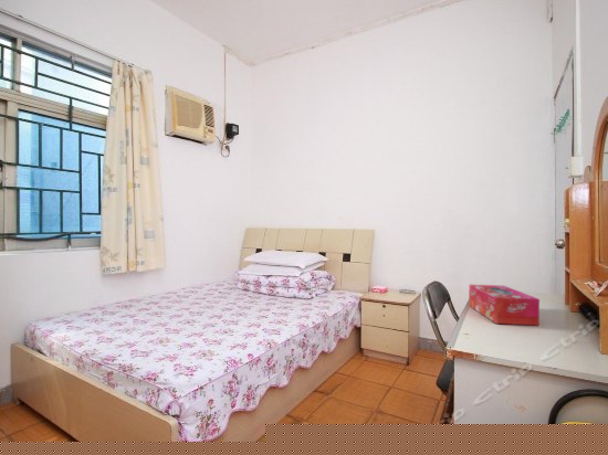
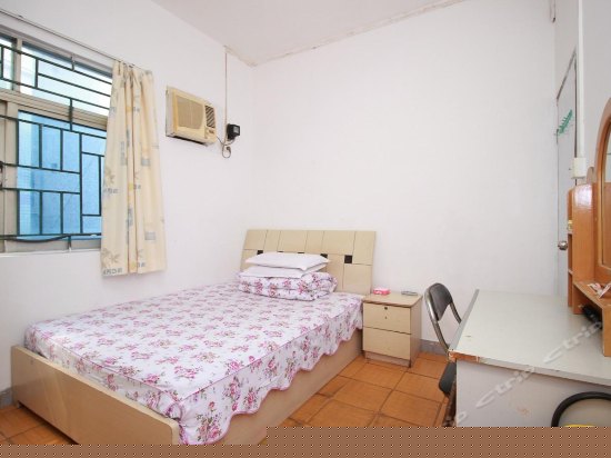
- tissue box (500, 303)
